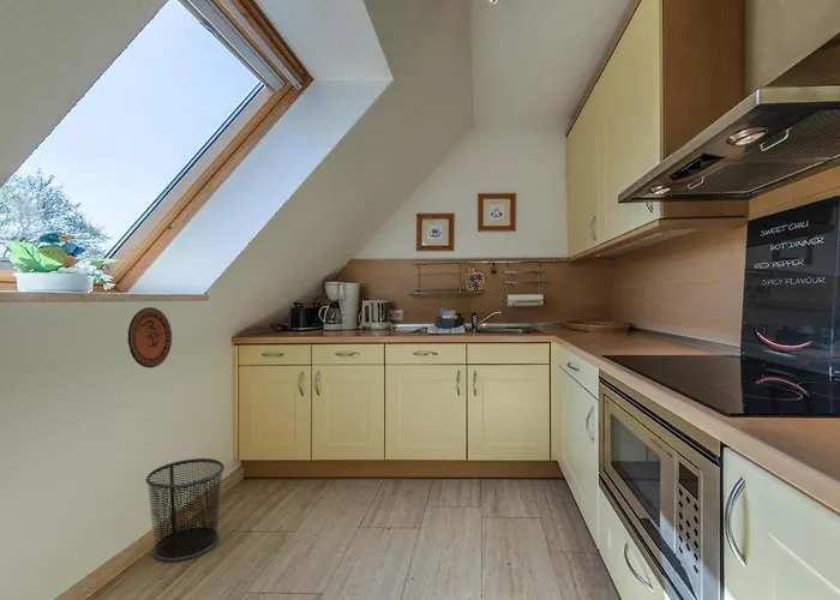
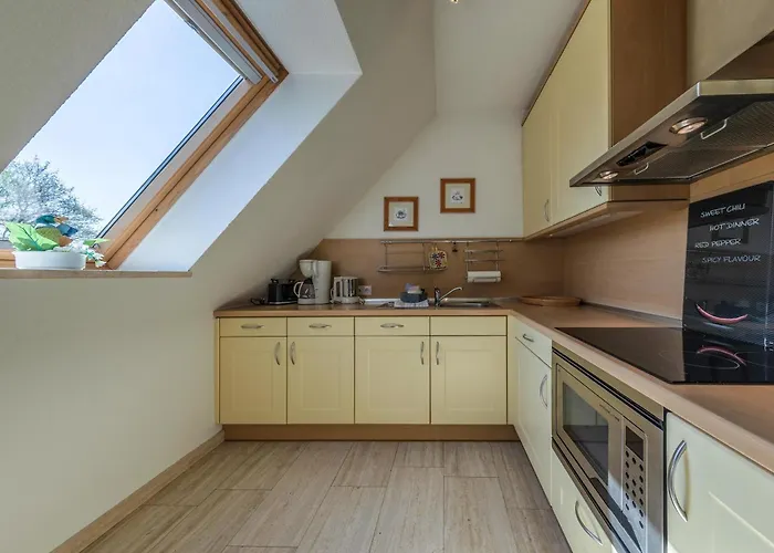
- decorative plate (150, 337)
- waste bin (186, 508)
